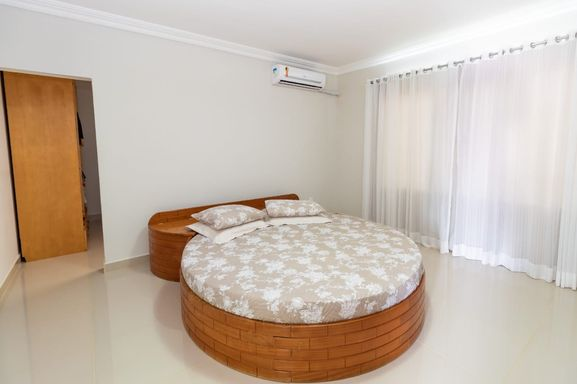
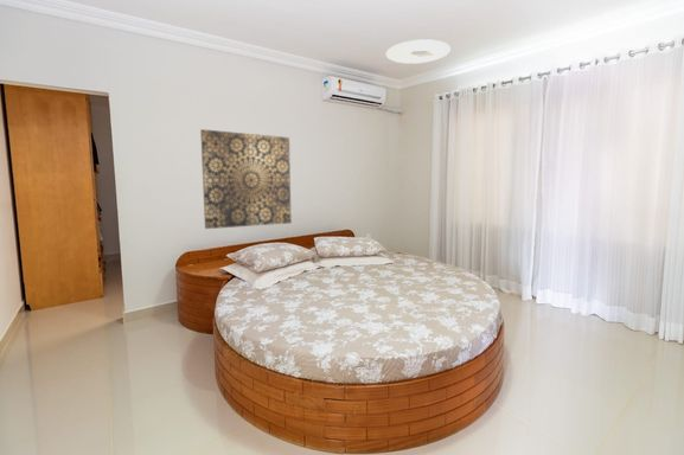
+ wall art (249, 180)
+ ceiling light (417, 49)
